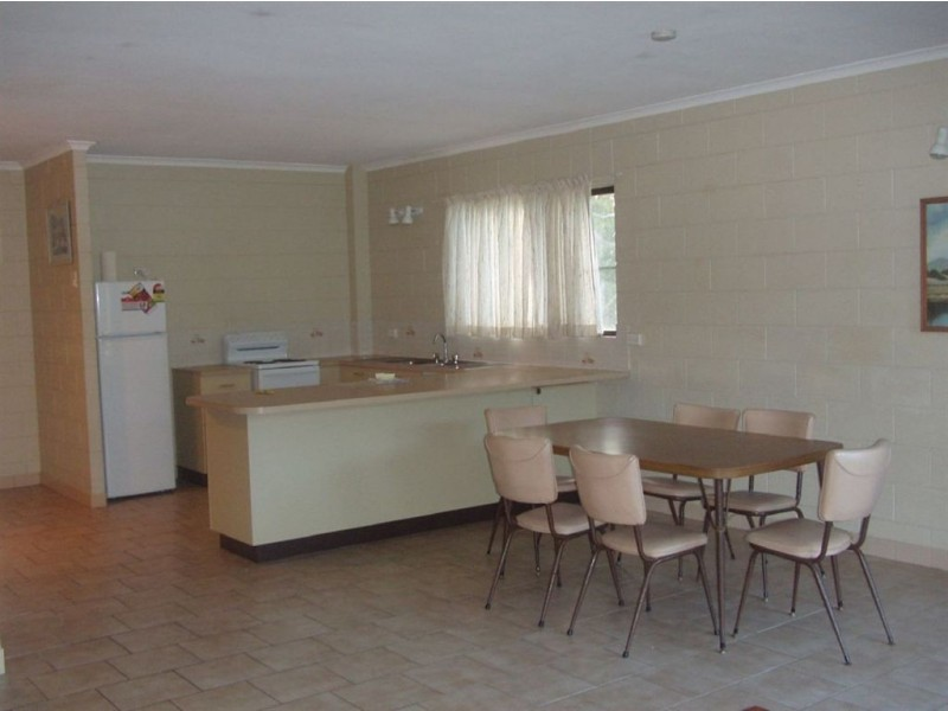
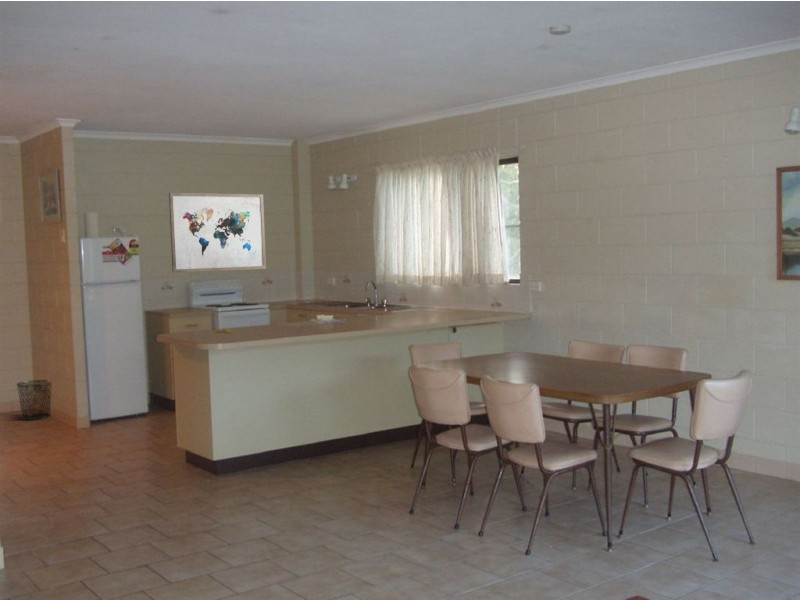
+ wall art (219, 232)
+ waste bin (35, 399)
